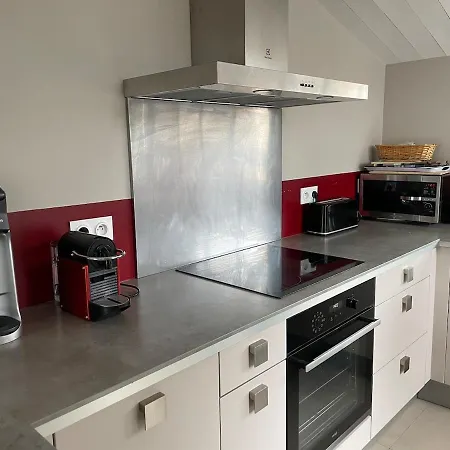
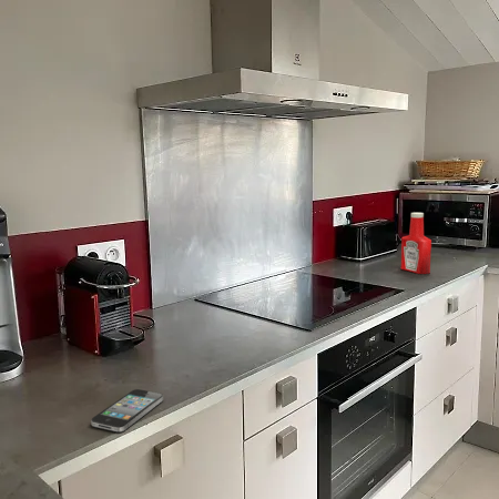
+ soap bottle (416, 242)
+ smartphone (129, 409)
